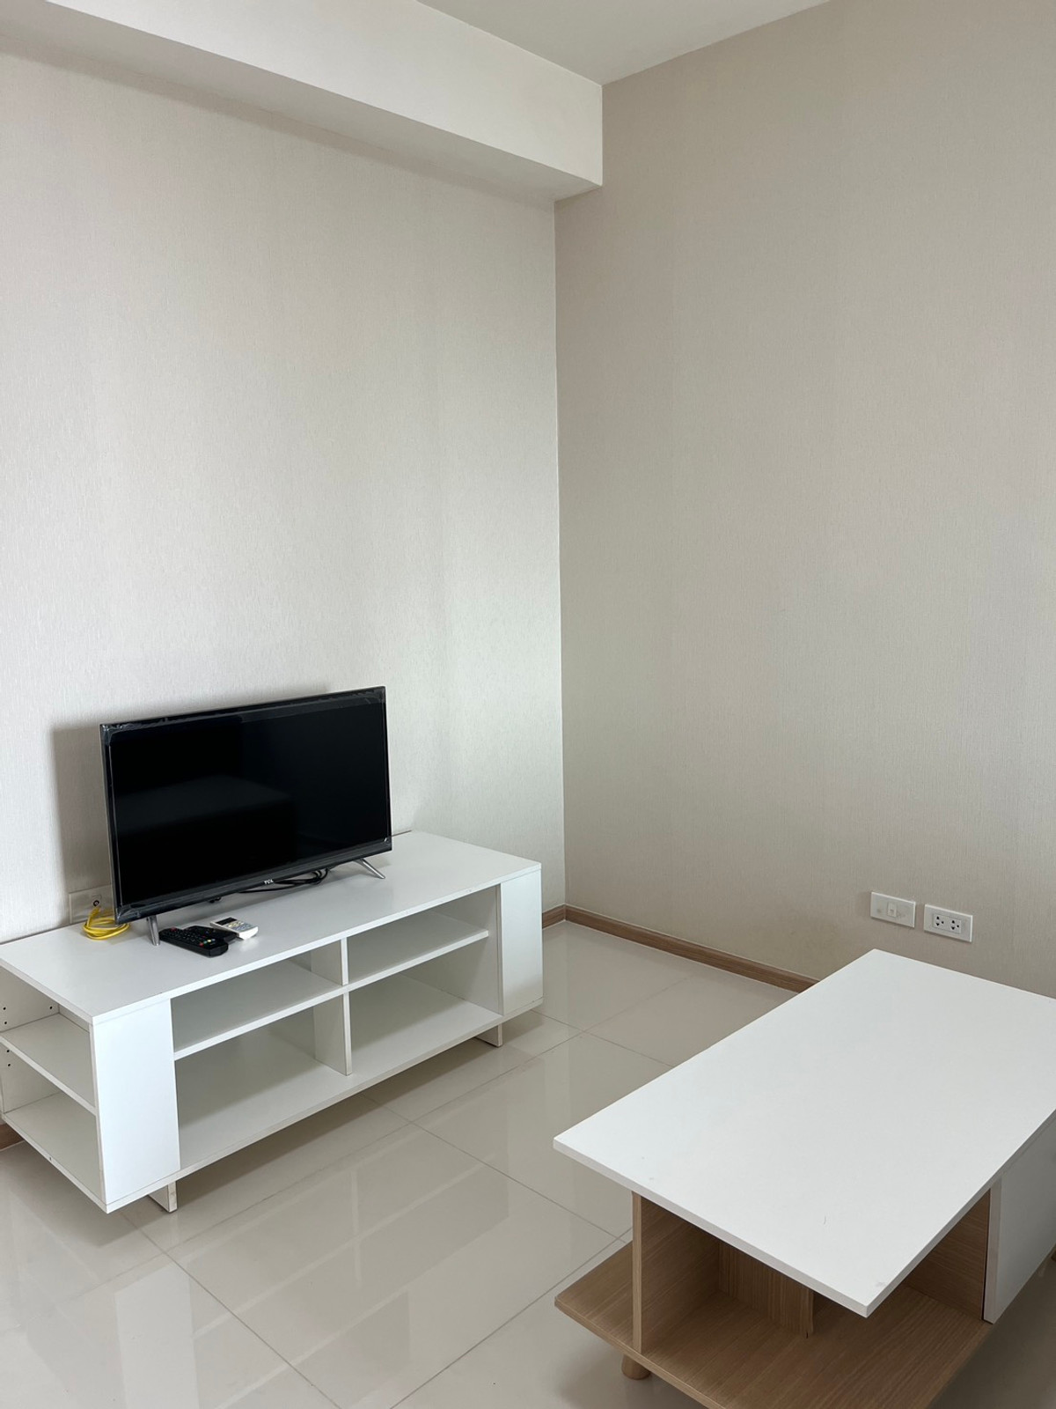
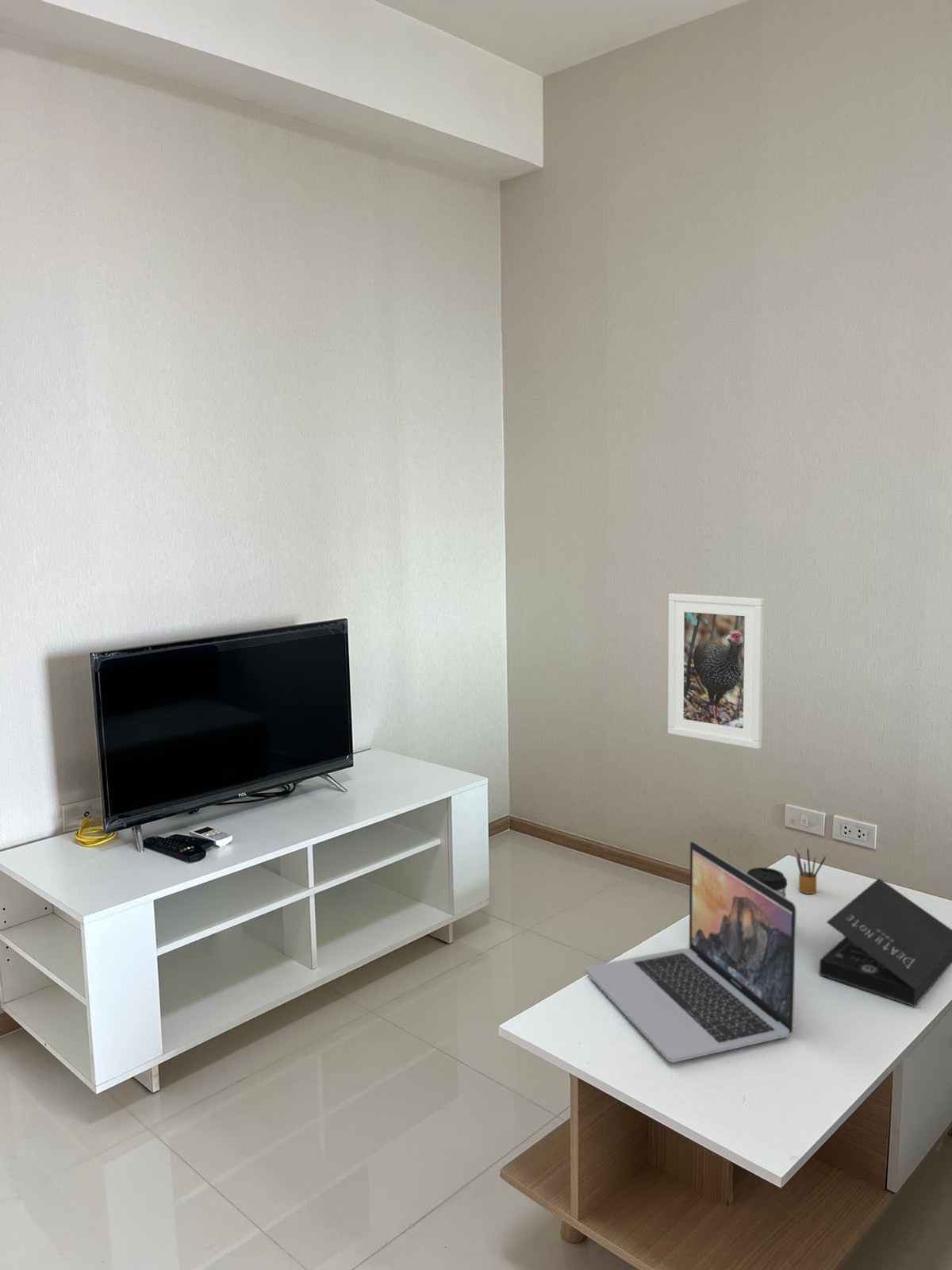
+ laptop (689, 941)
+ book (892, 936)
+ pencil box (809, 871)
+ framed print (714, 668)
+ coffee cup (772, 889)
